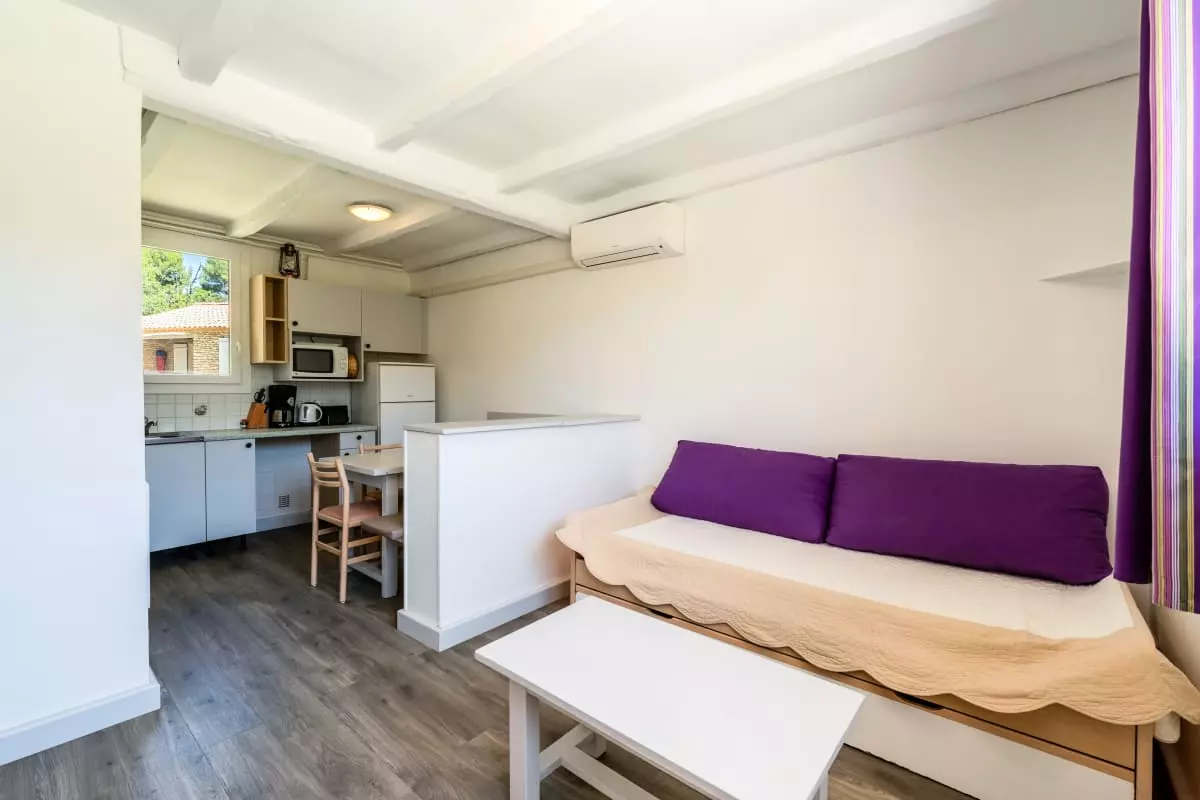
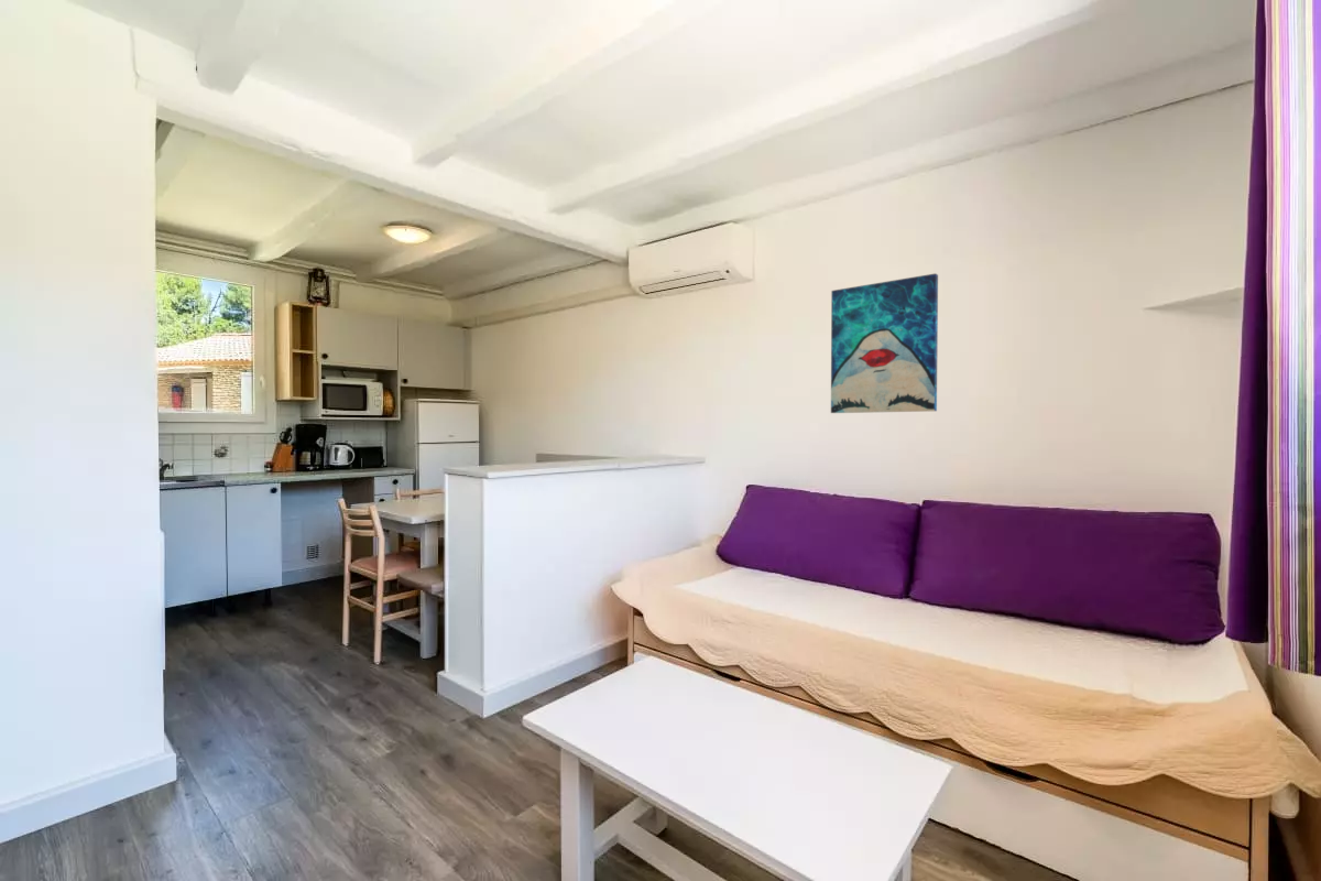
+ wall art (881, 347)
